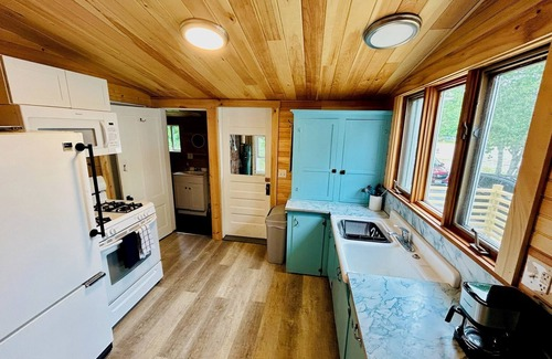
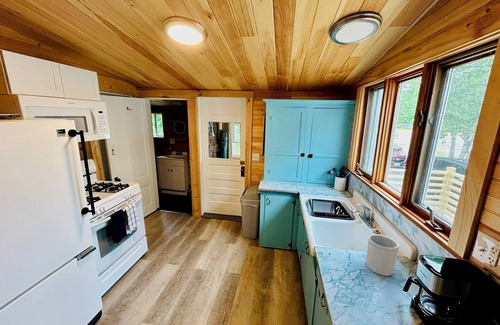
+ utensil holder (381, 254)
